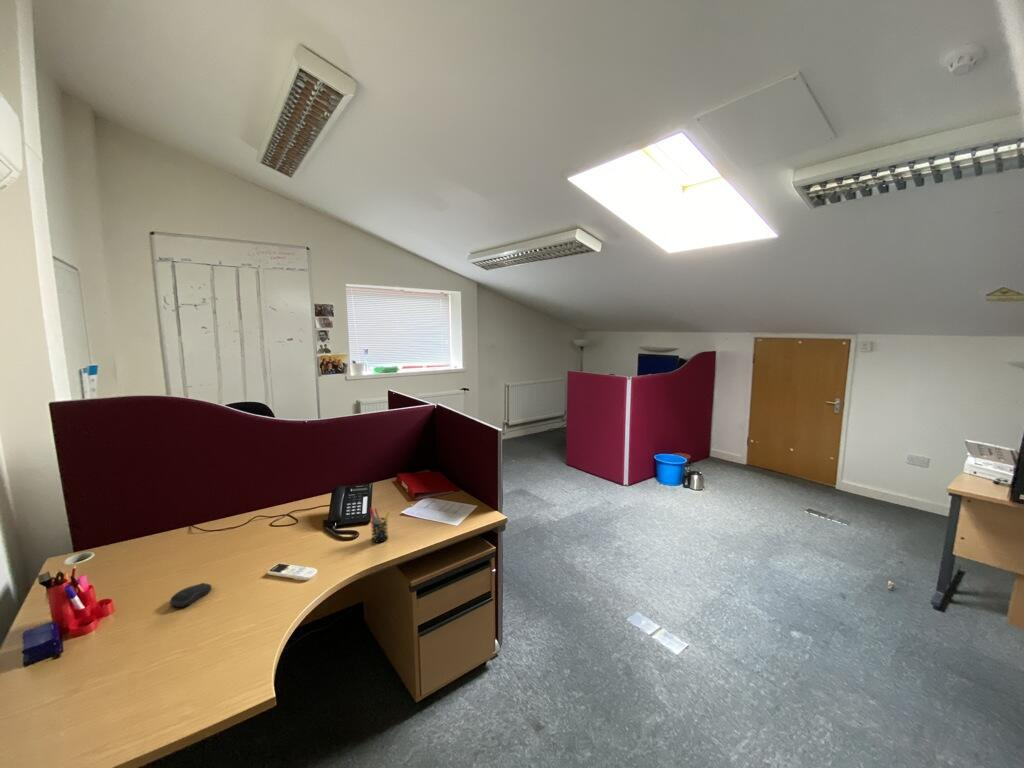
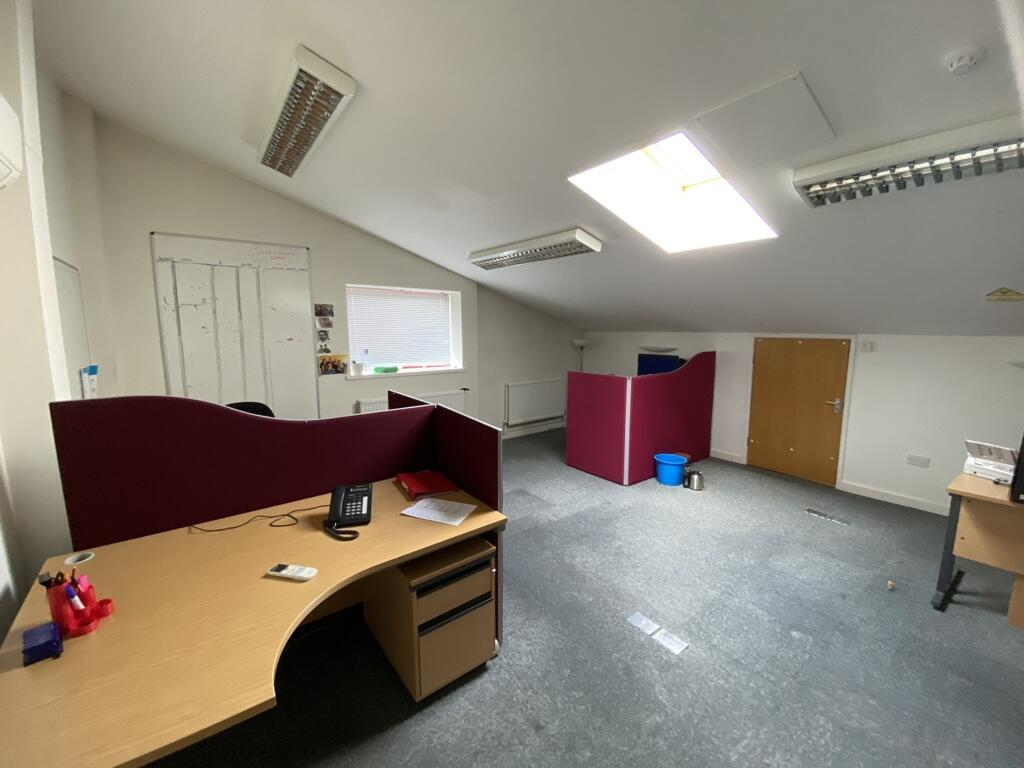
- pen holder (377, 524)
- computer mouse (191, 592)
